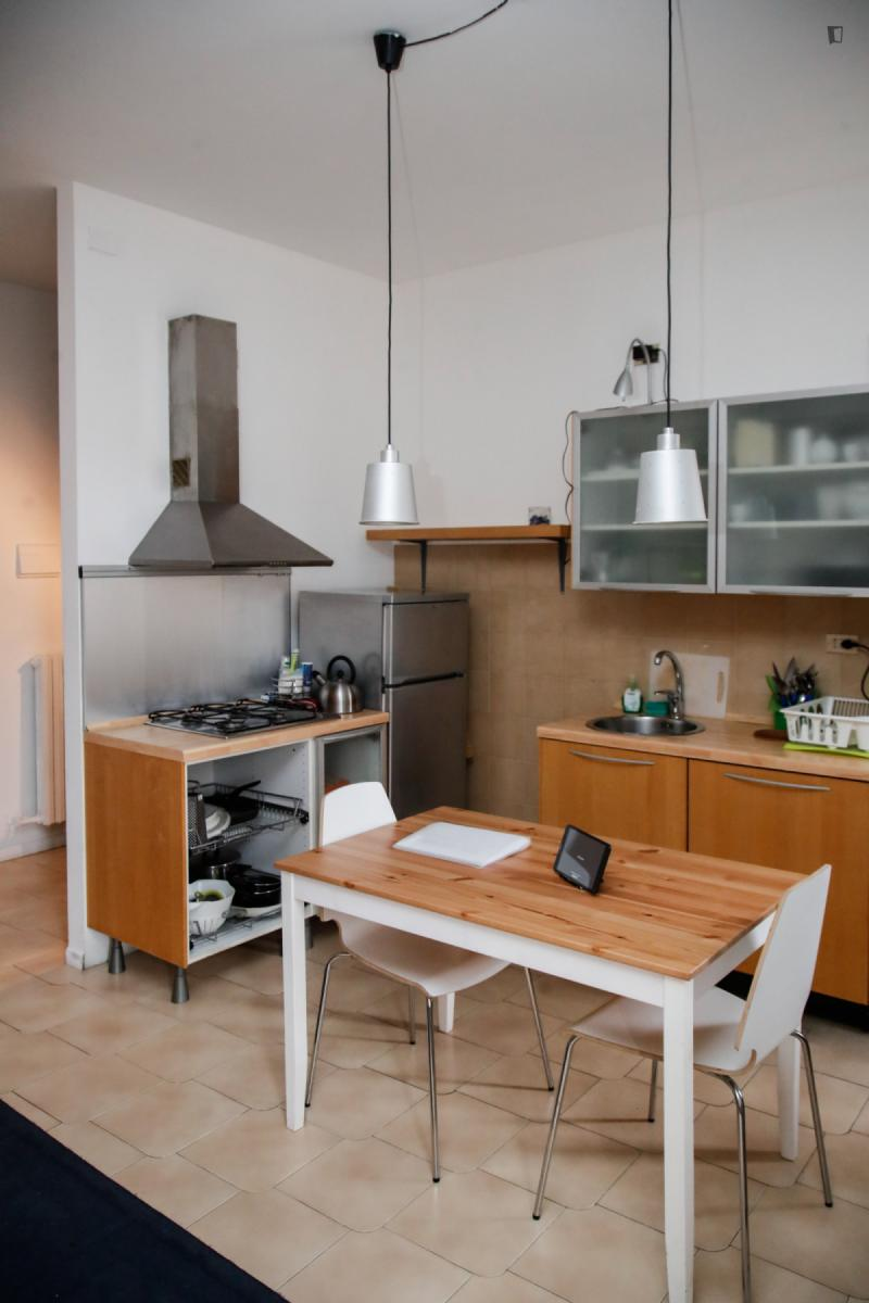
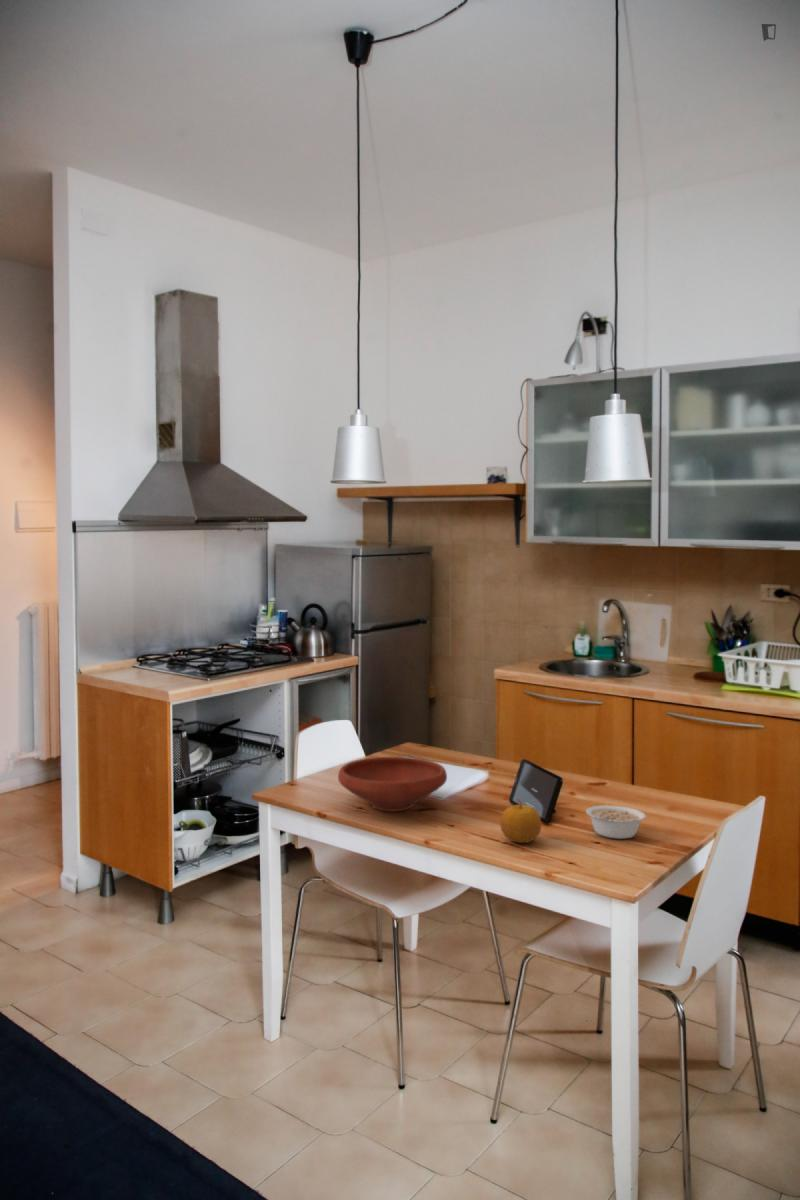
+ fruit (520, 819)
+ legume (617, 821)
+ bowl (392, 787)
